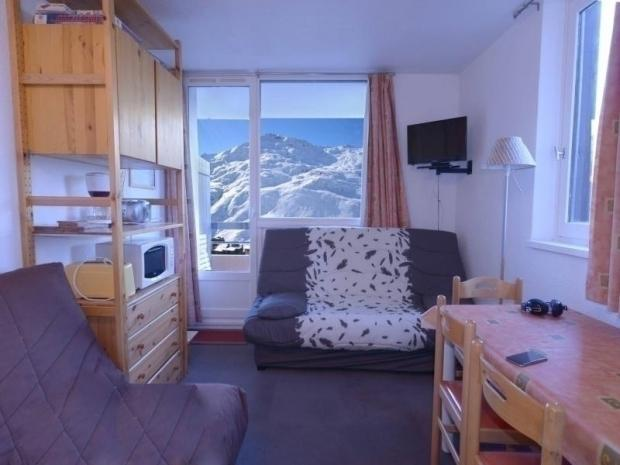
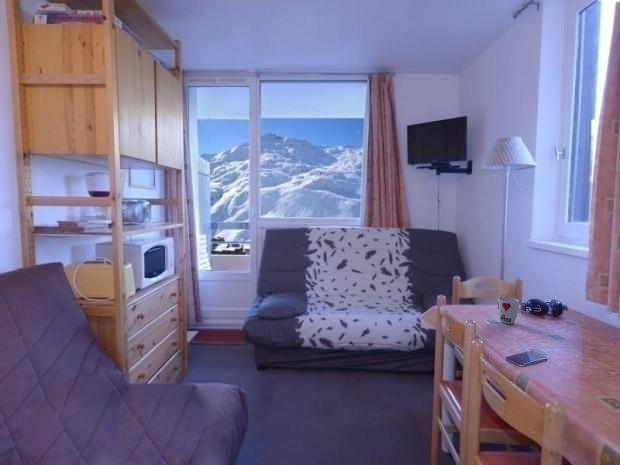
+ cup (507, 310)
